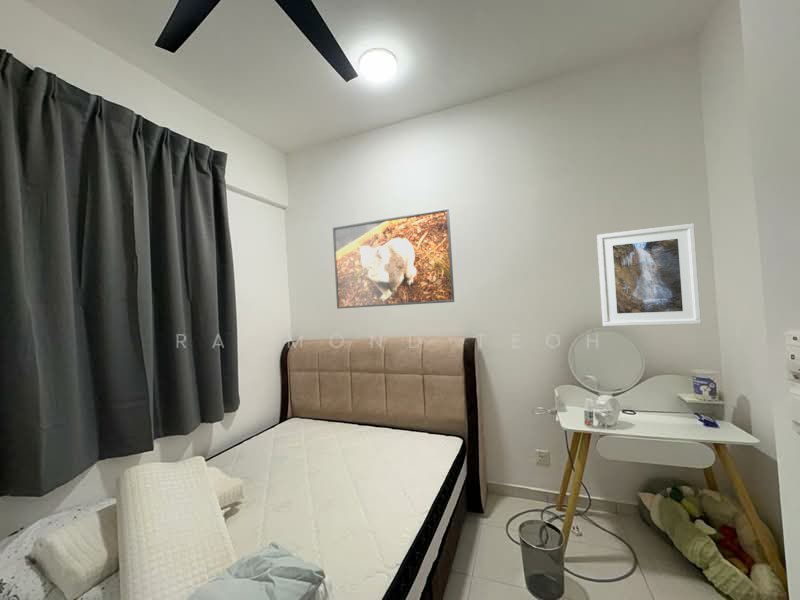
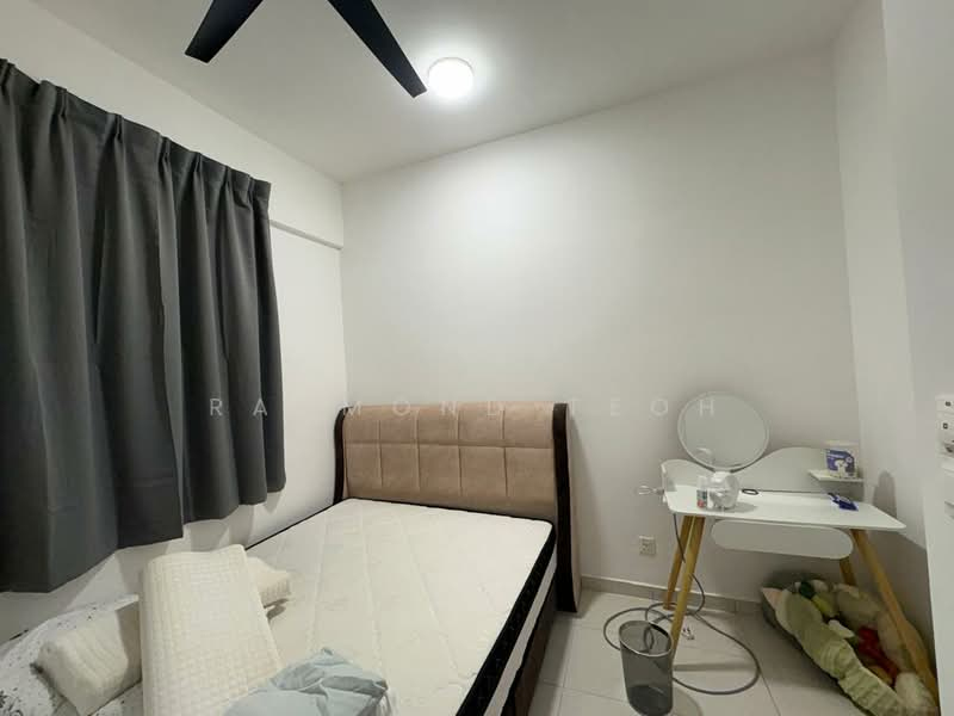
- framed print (646, 277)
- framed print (389, 262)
